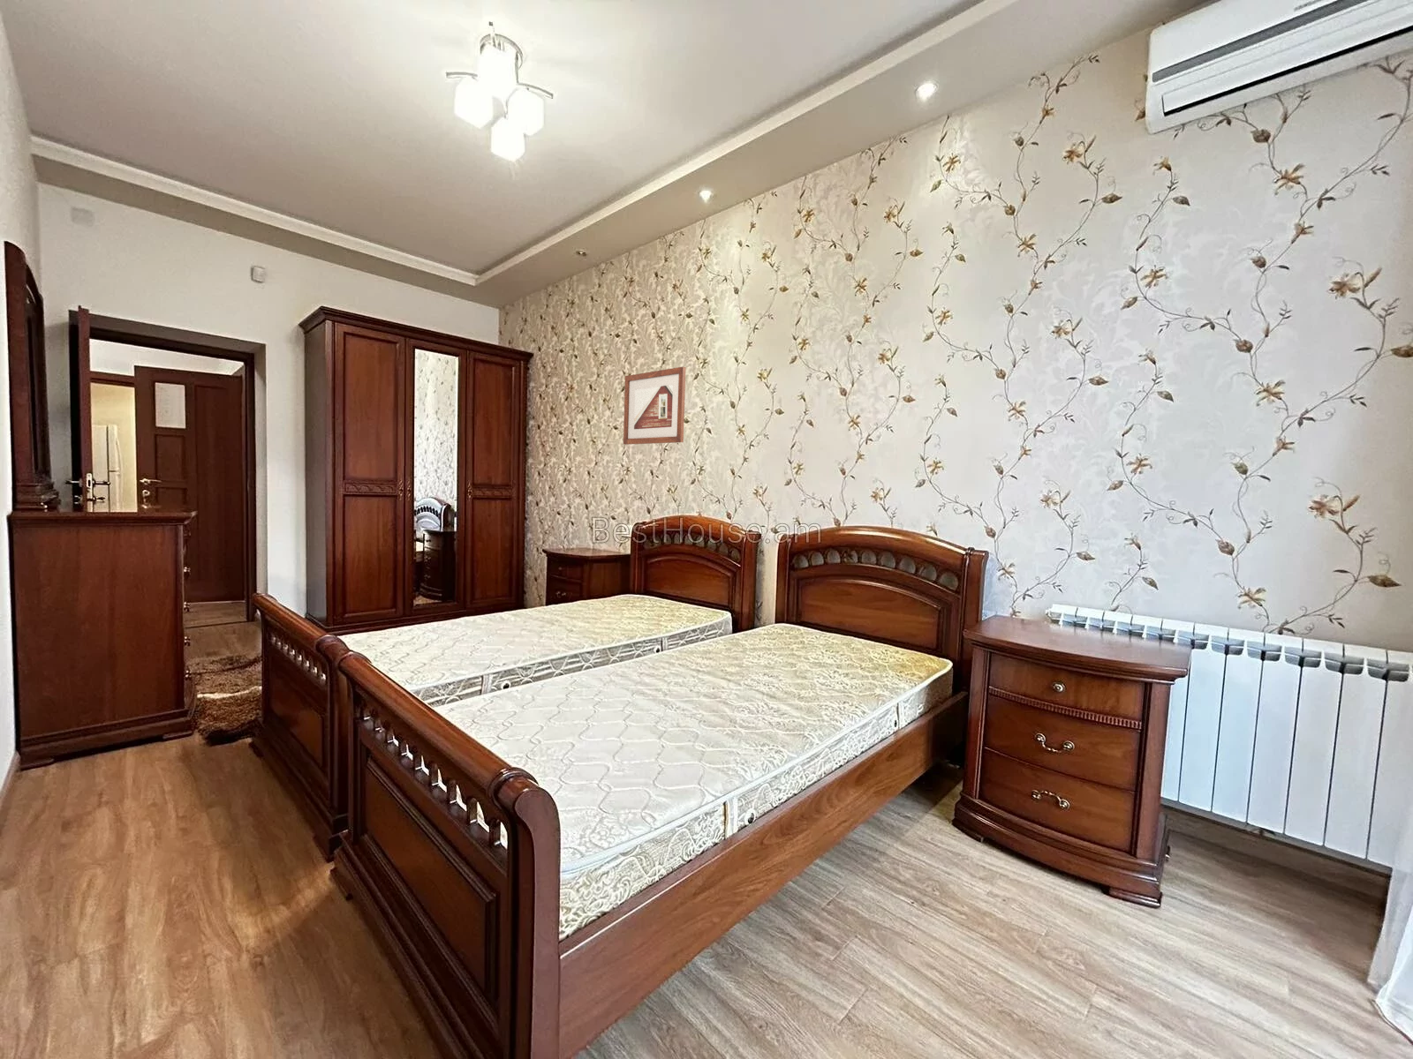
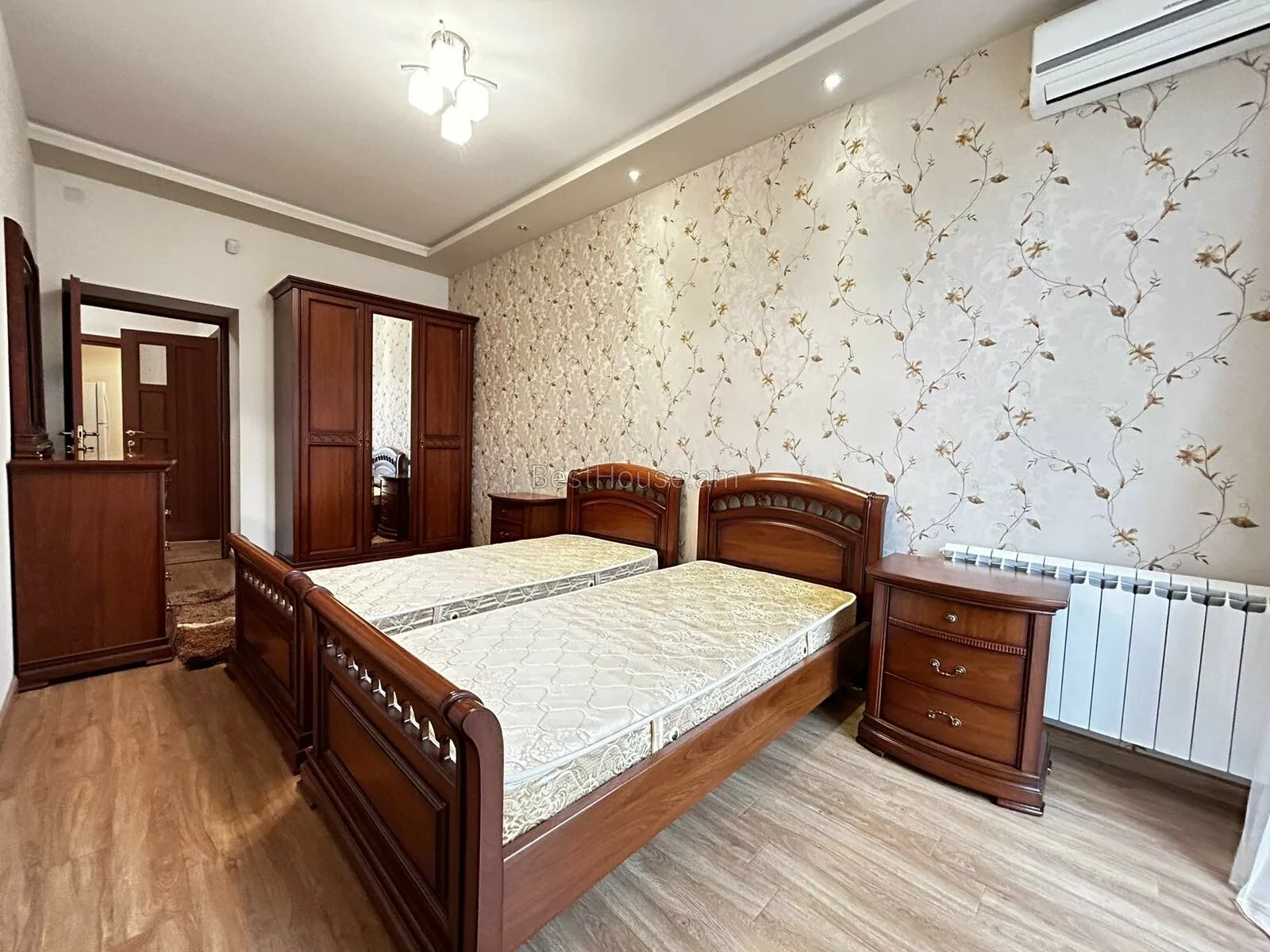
- picture frame (653, 408)
